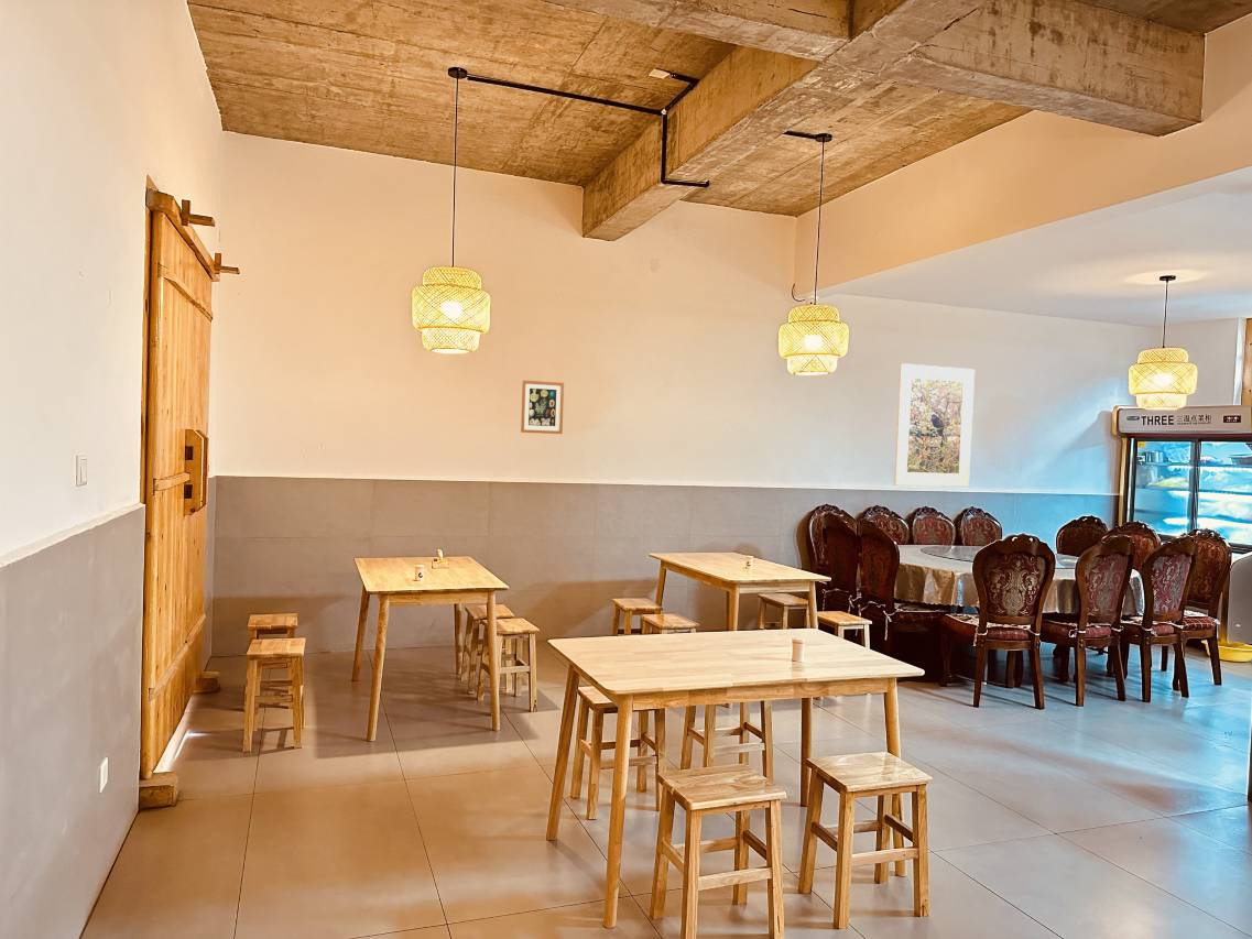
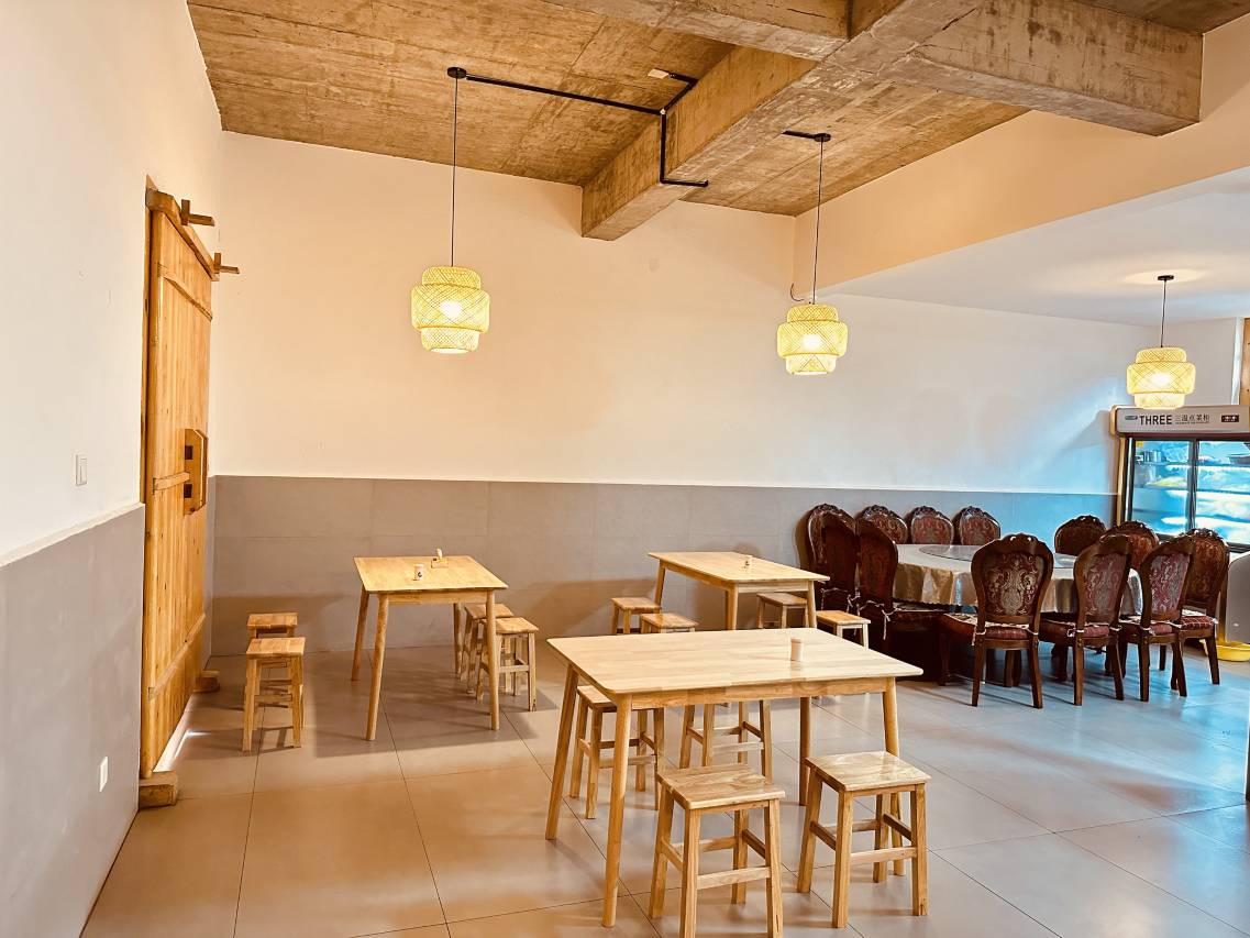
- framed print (935, 426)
- wall art (542, 407)
